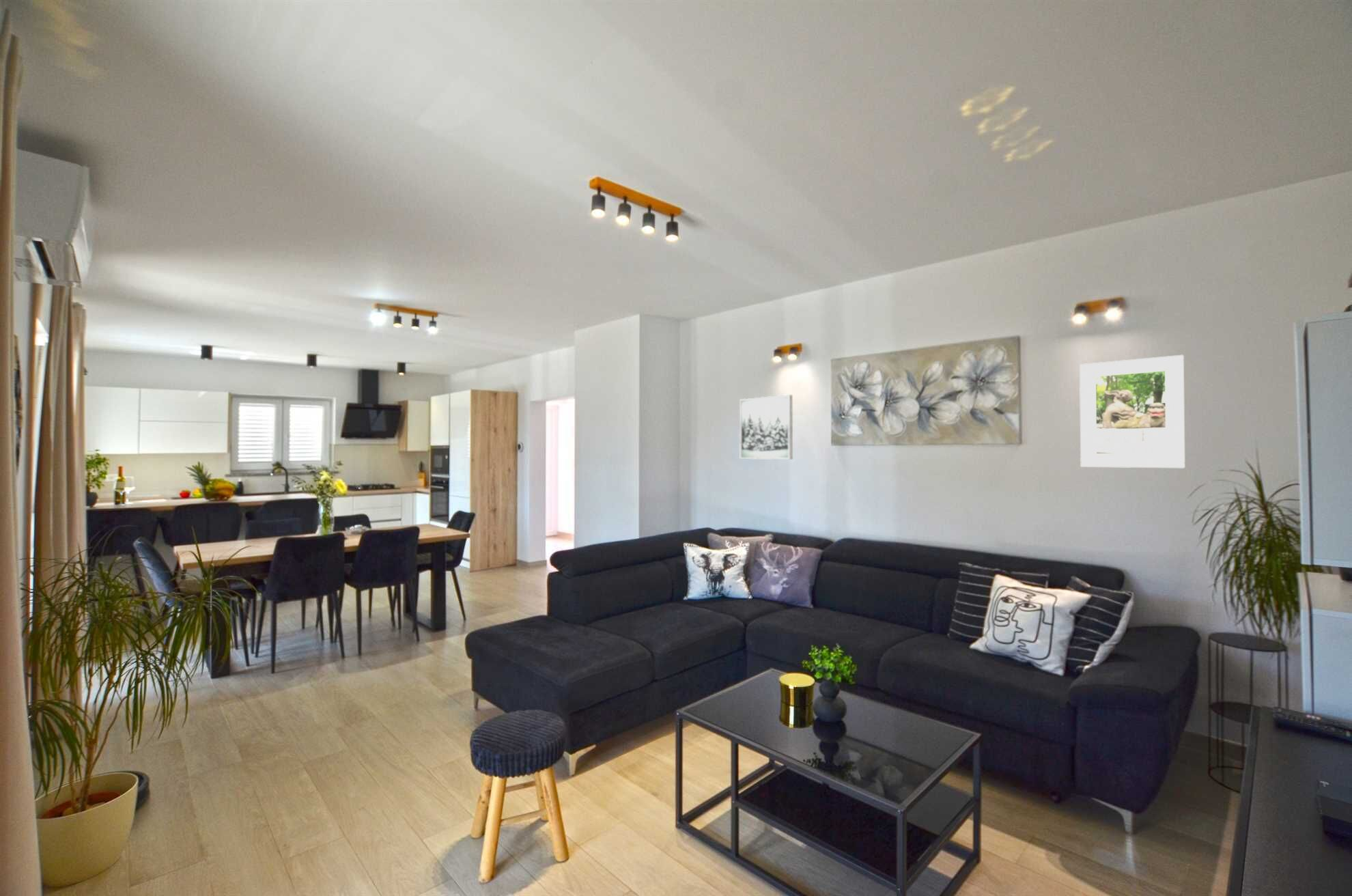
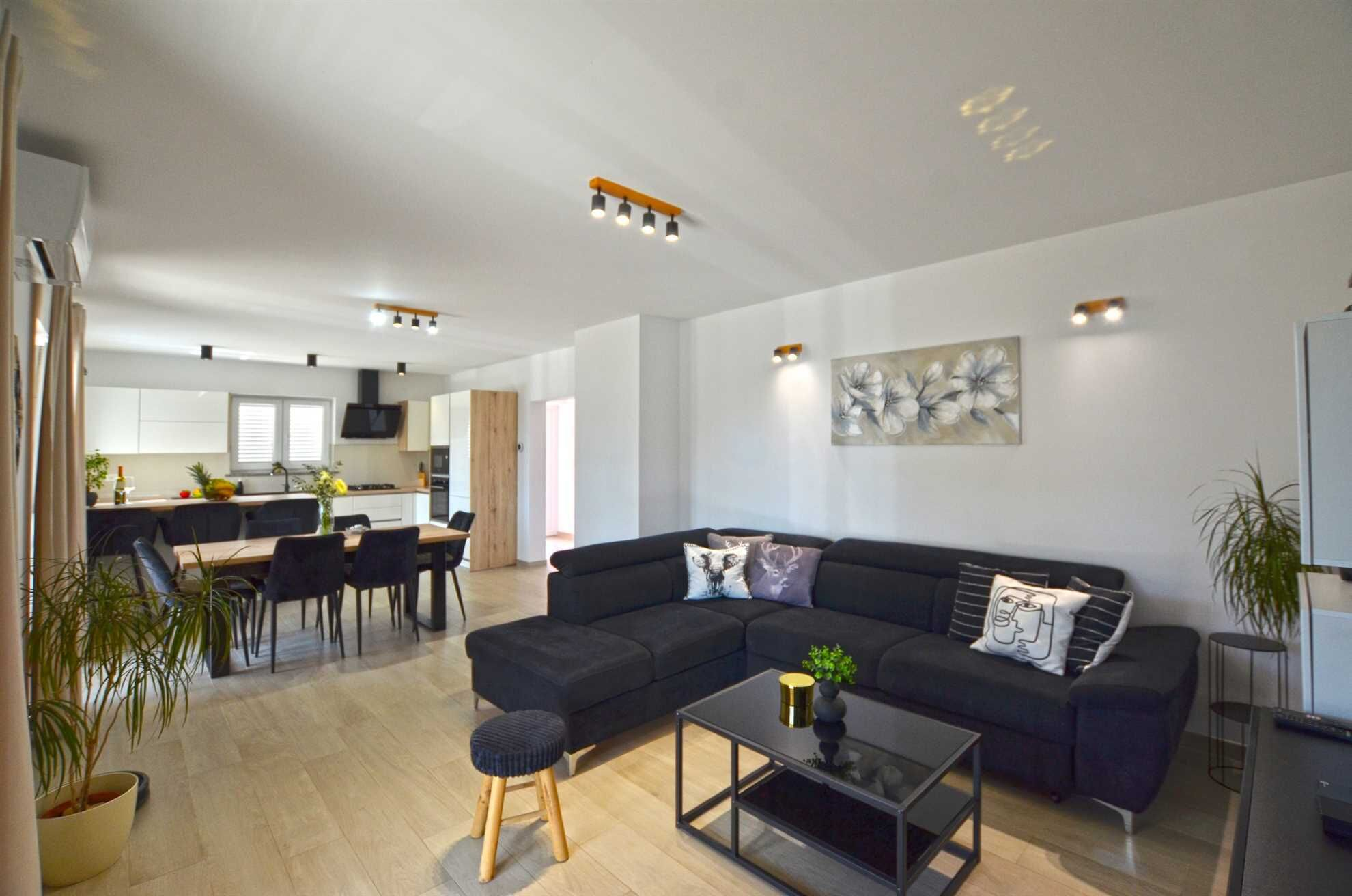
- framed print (1129, 413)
- wall art (765, 428)
